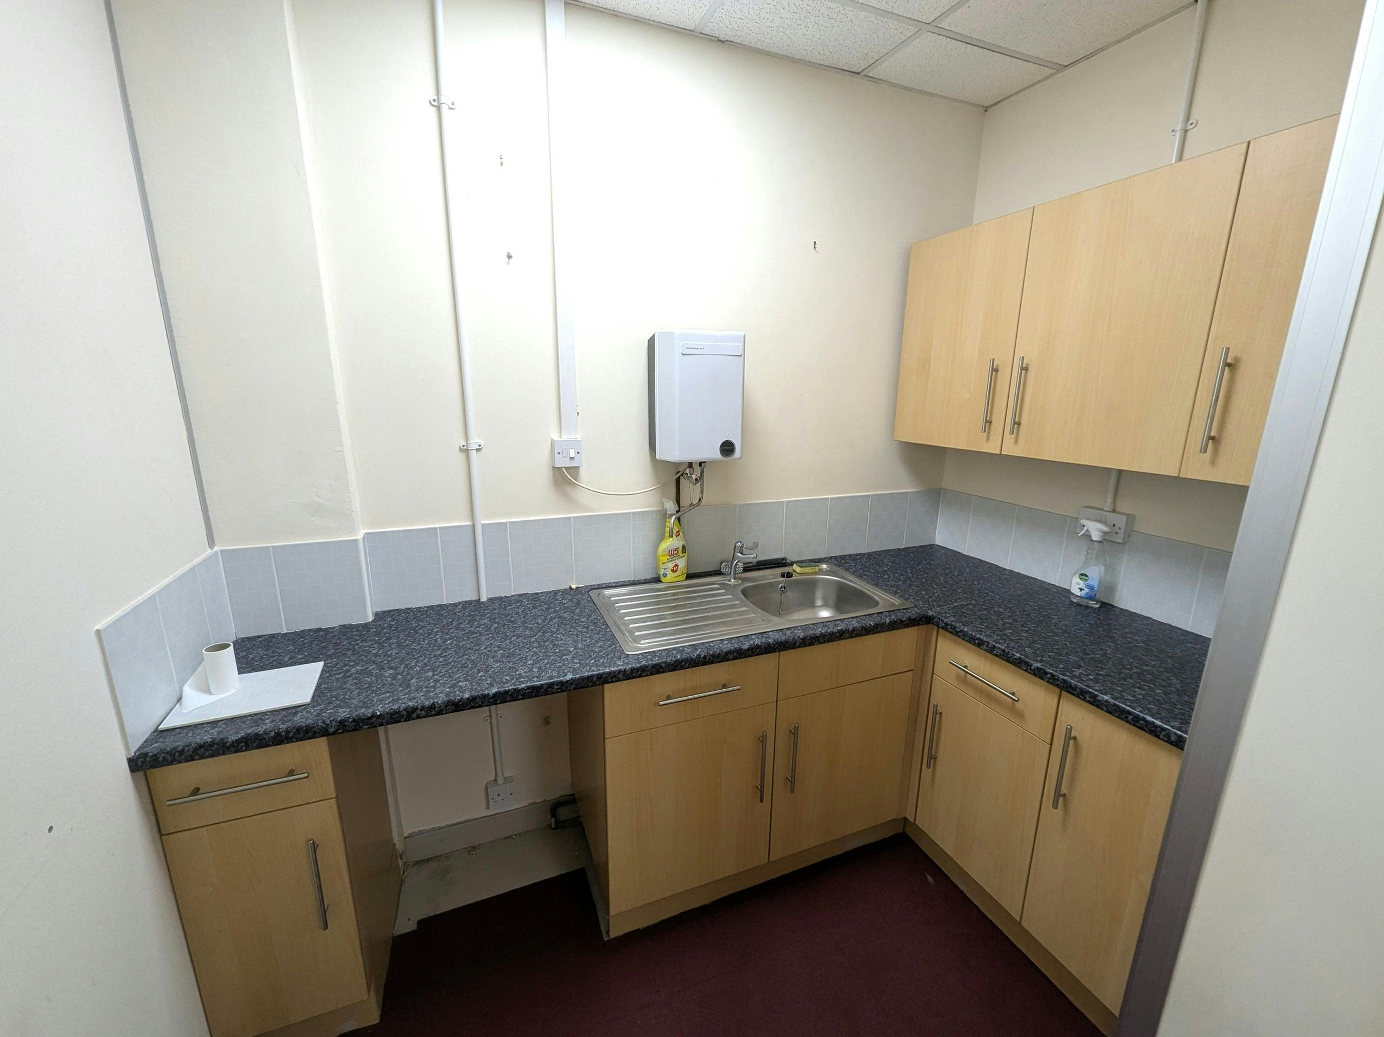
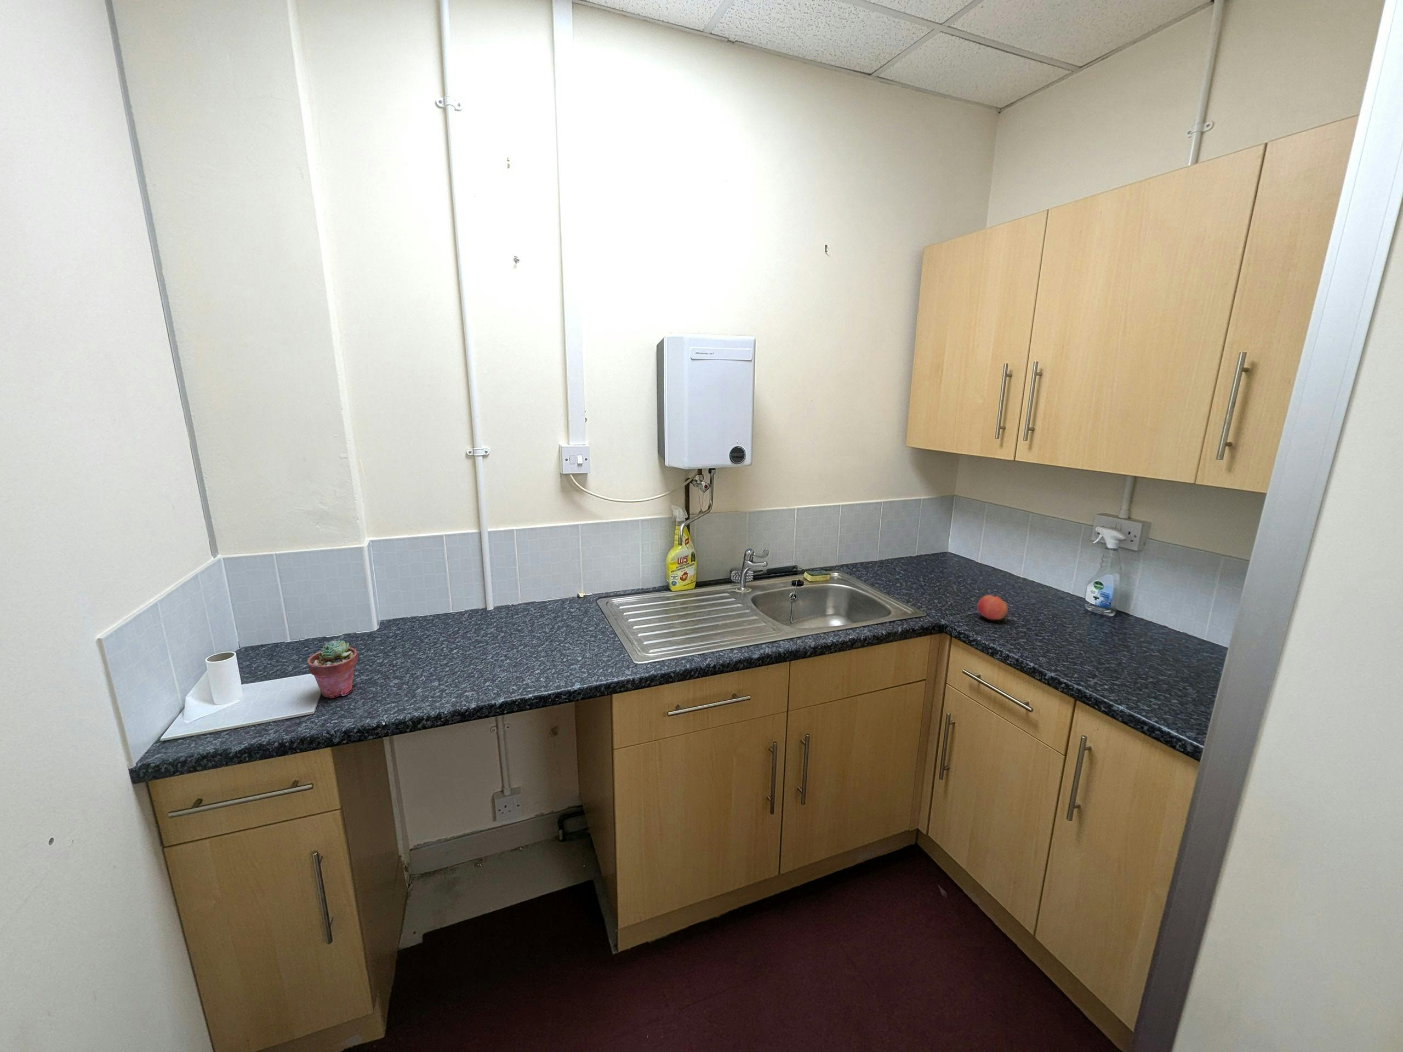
+ pomegranate (991, 607)
+ potted succulent (334, 666)
